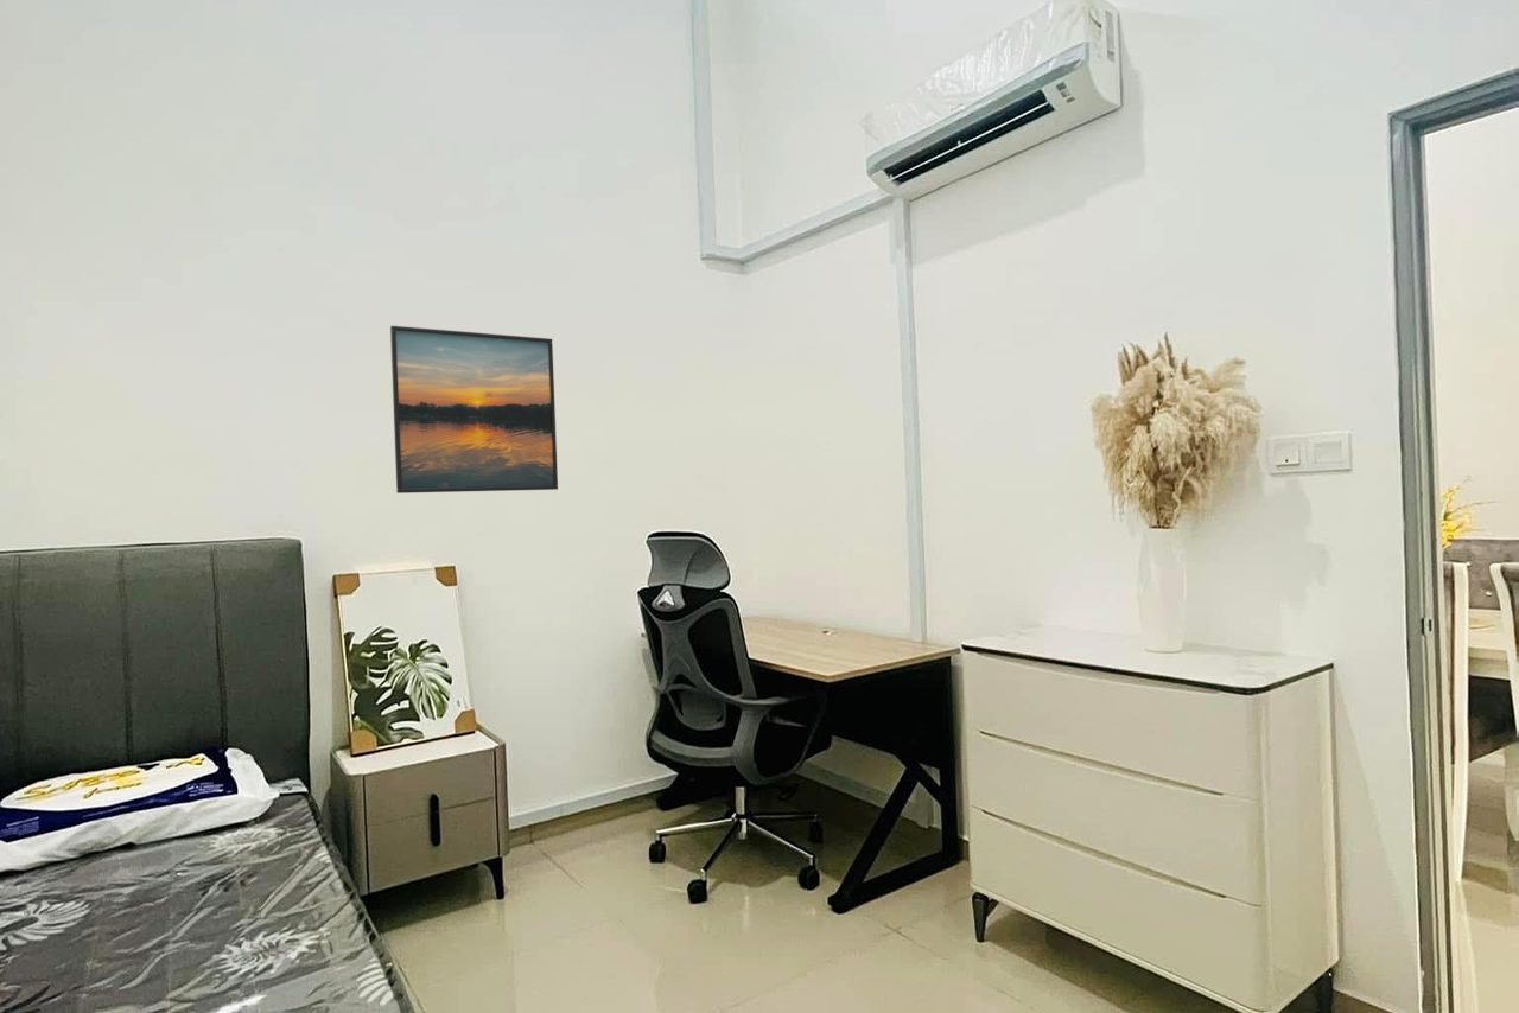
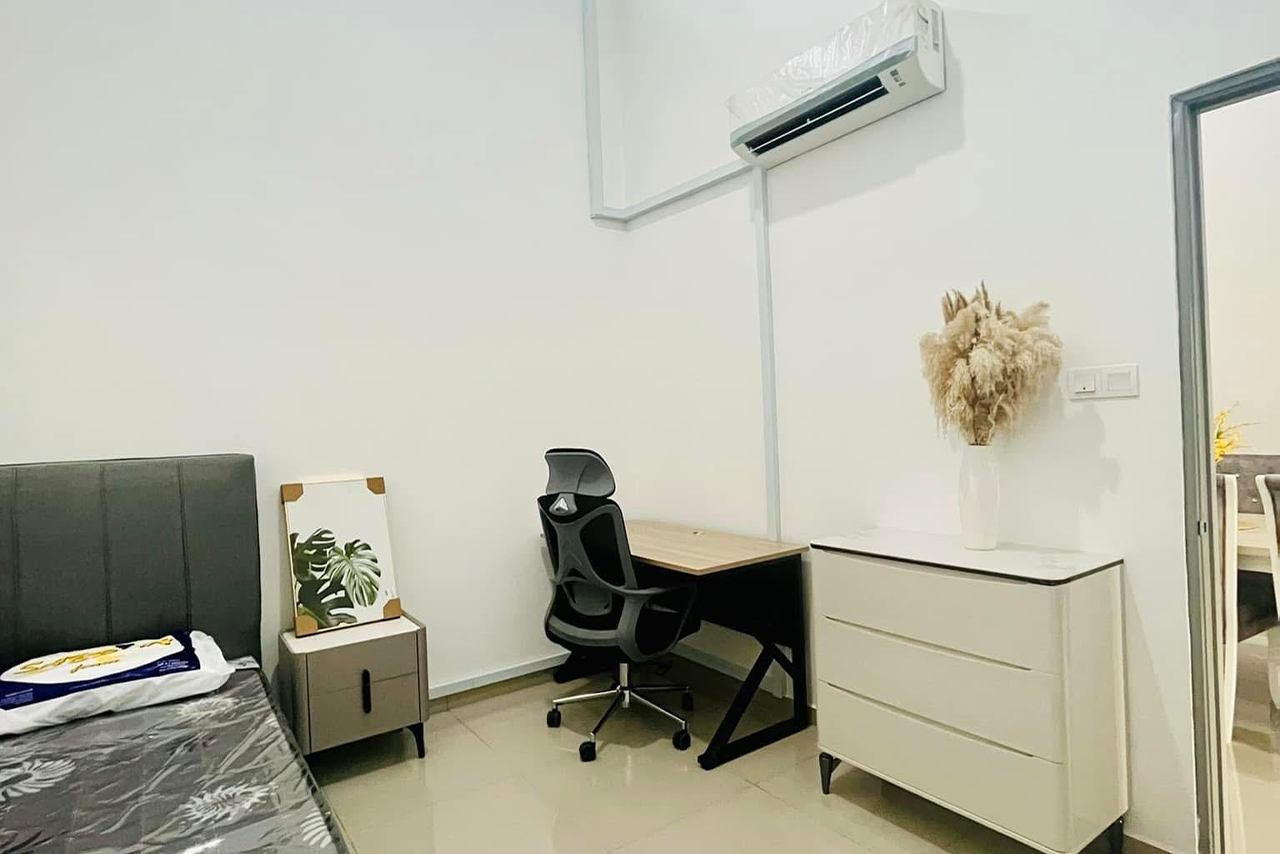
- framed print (478, 412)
